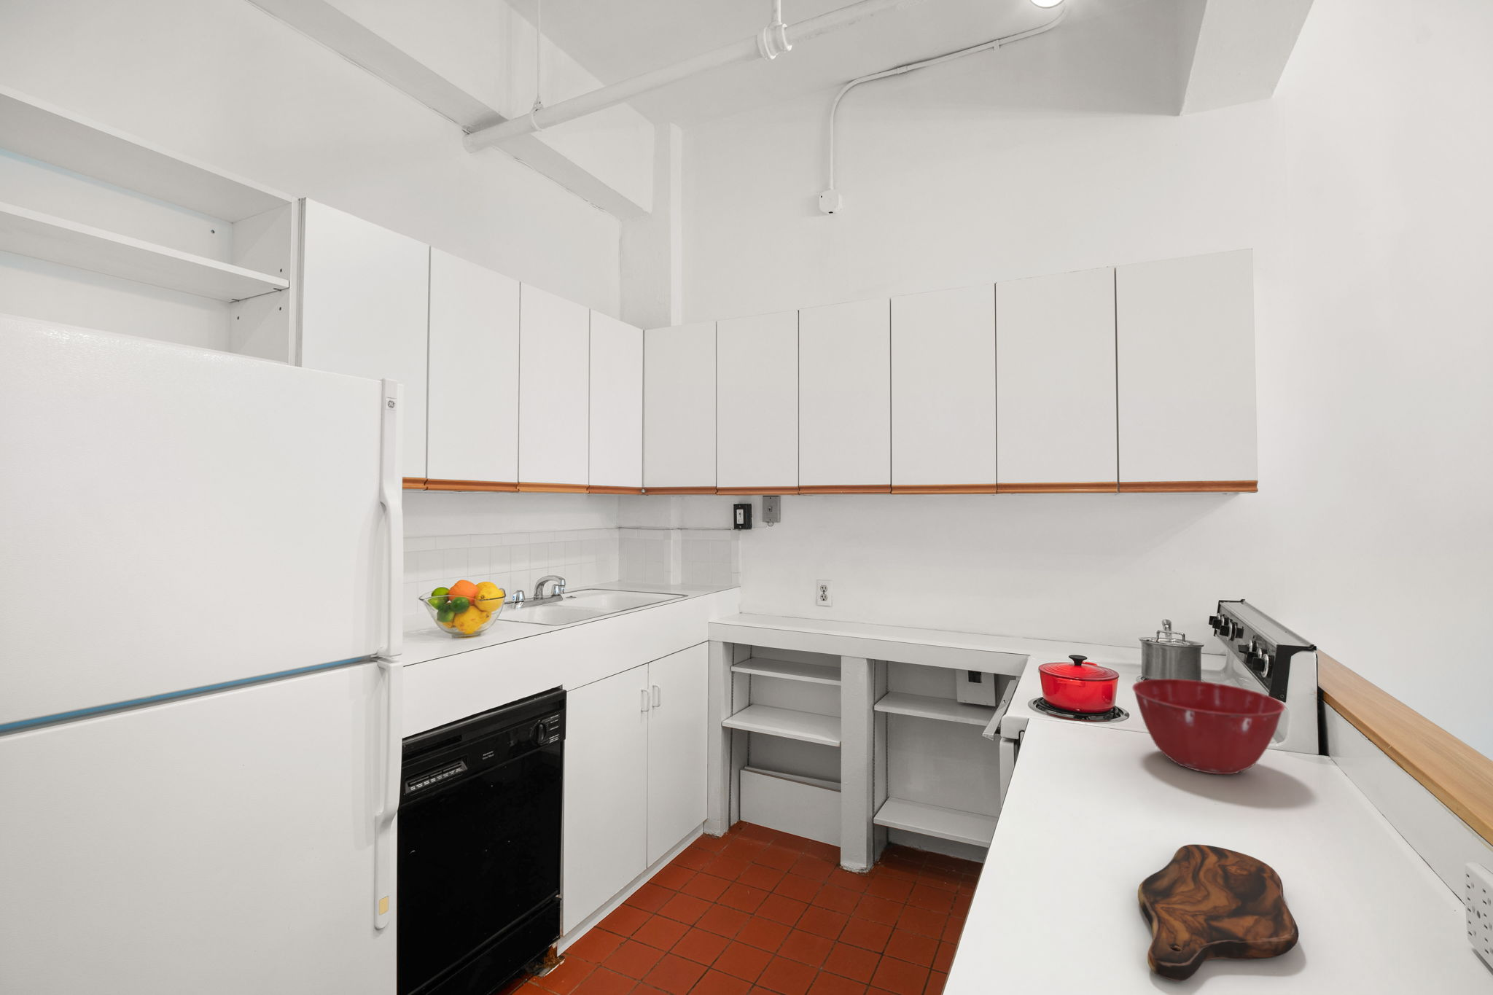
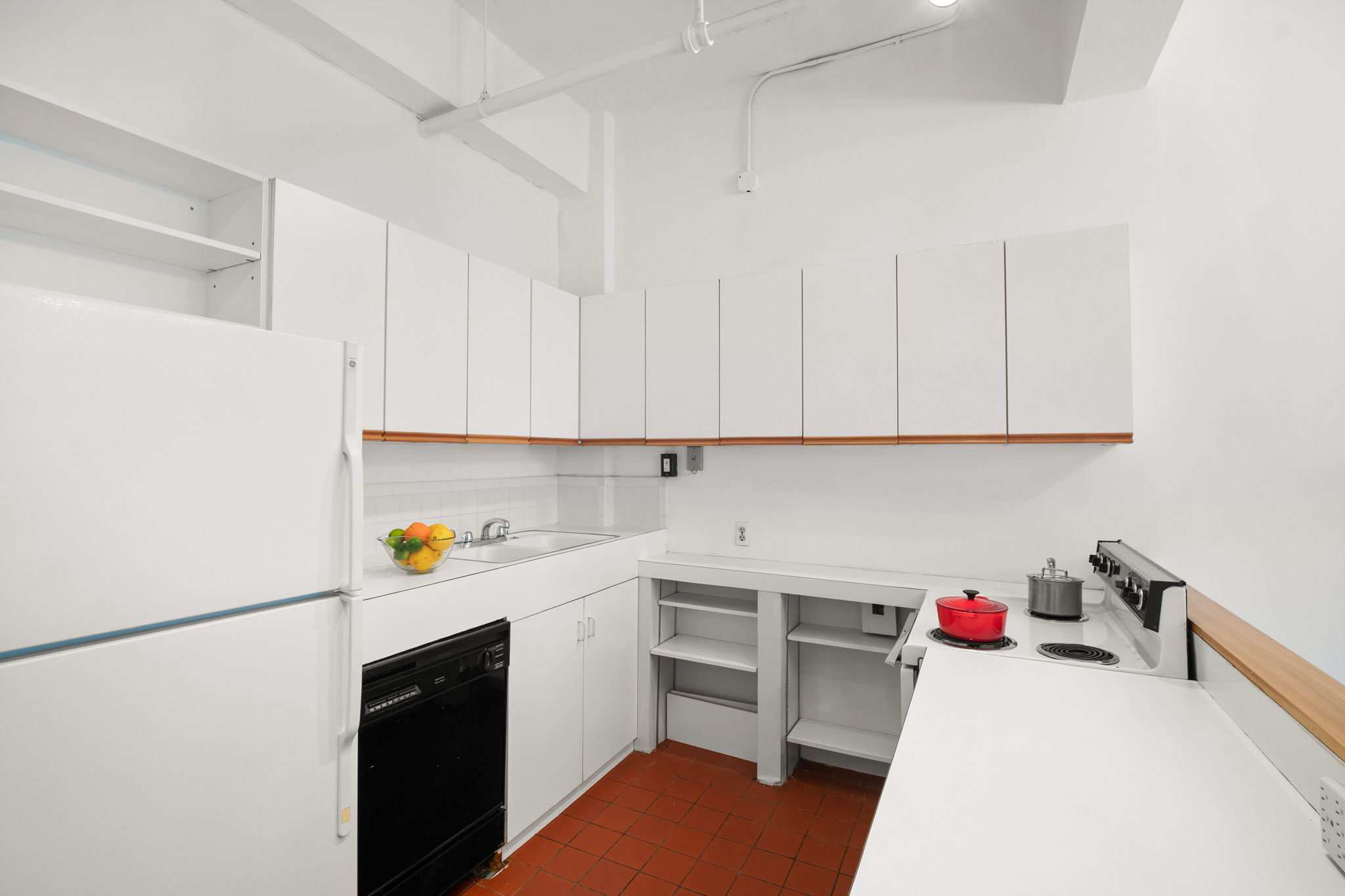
- mixing bowl (1206, 728)
- cutting board (1215, 908)
